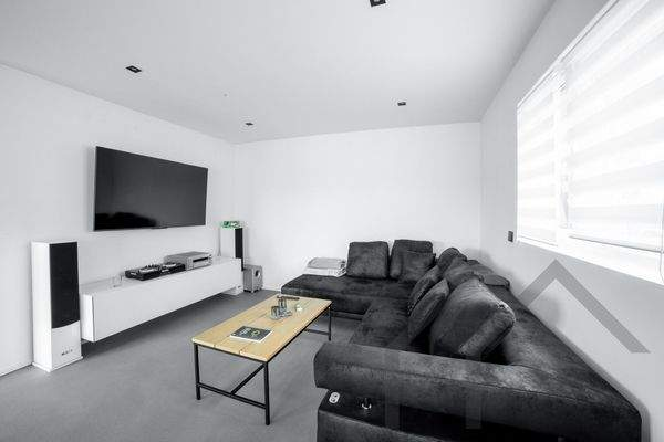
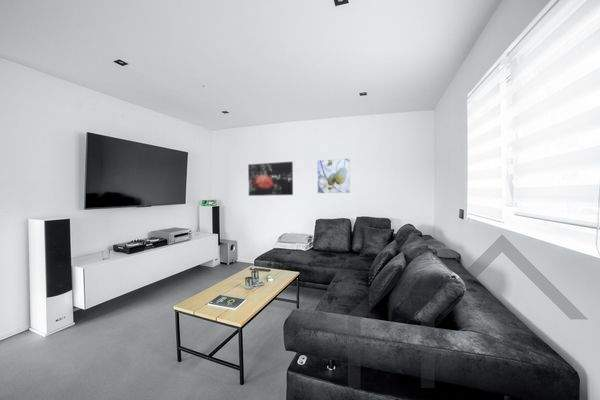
+ wall art (269, 179)
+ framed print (333, 176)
